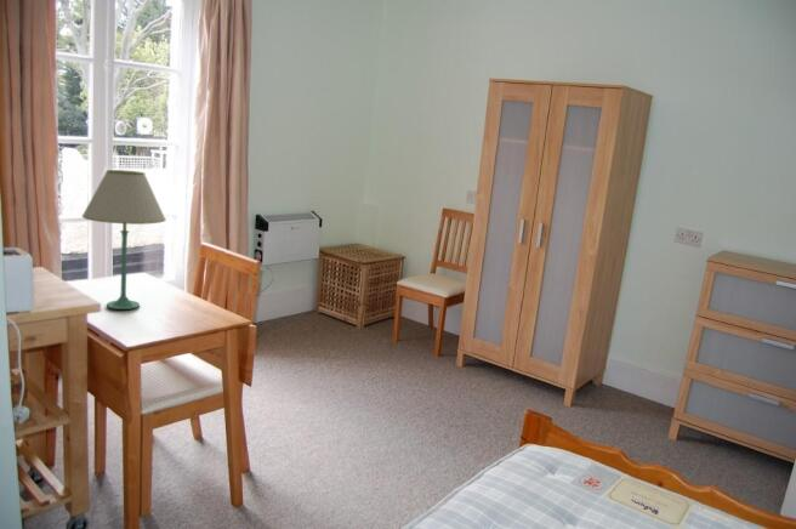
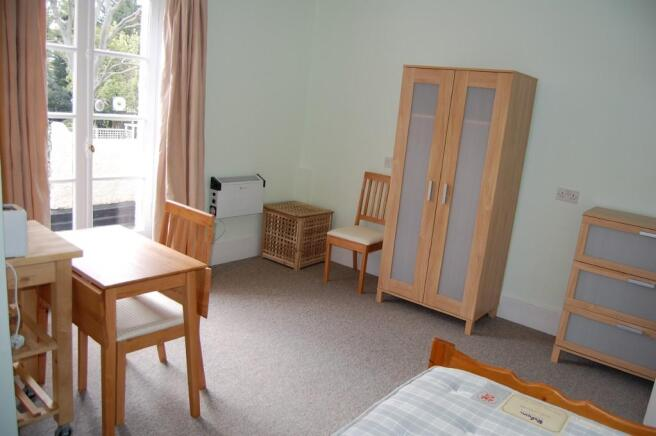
- table lamp (124, 239)
